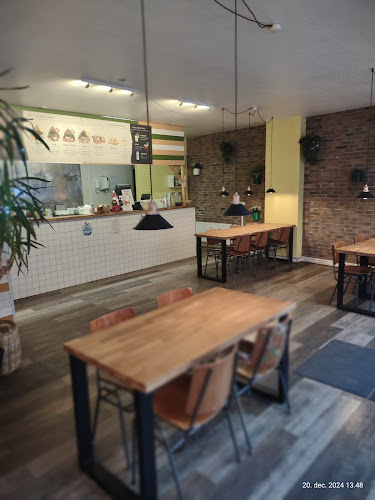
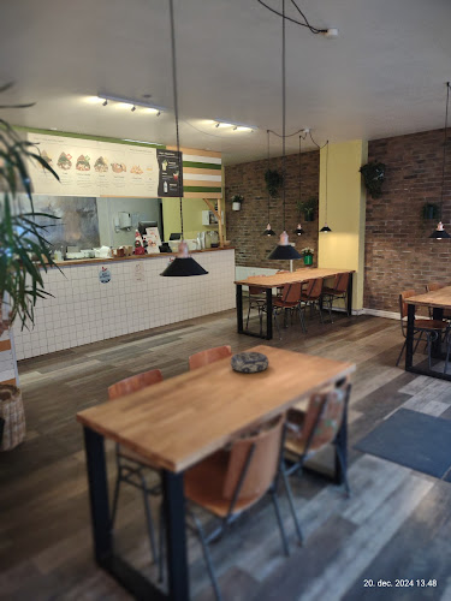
+ decorative bowl (249, 362)
